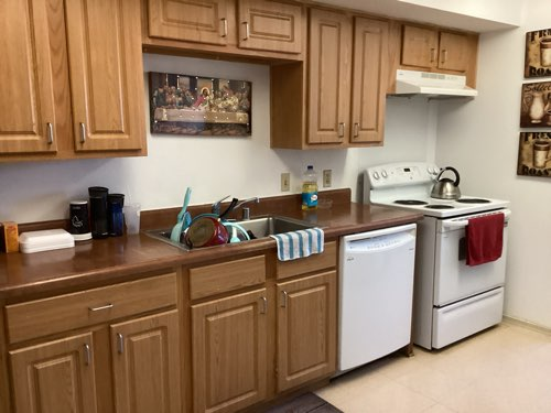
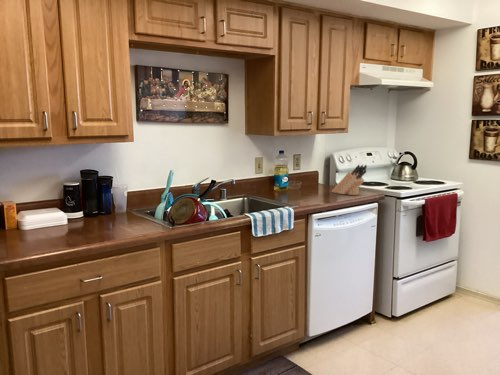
+ knife block (349, 178)
